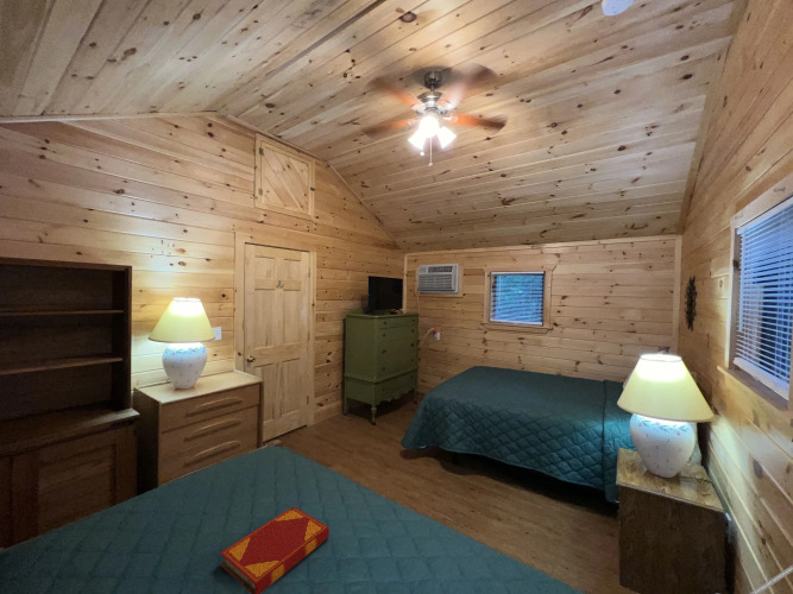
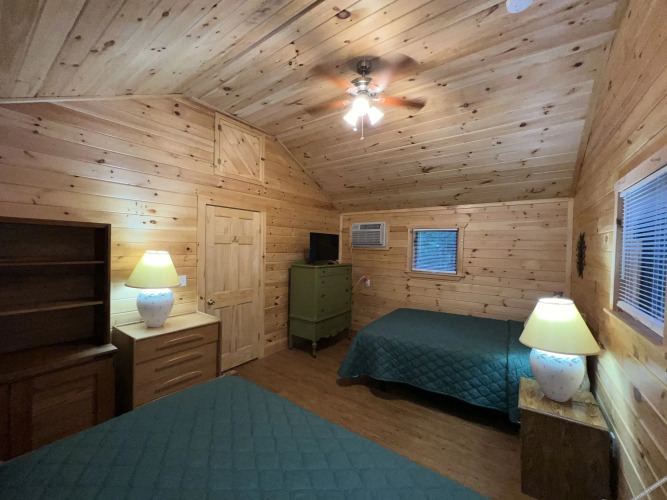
- hardback book (277, 544)
